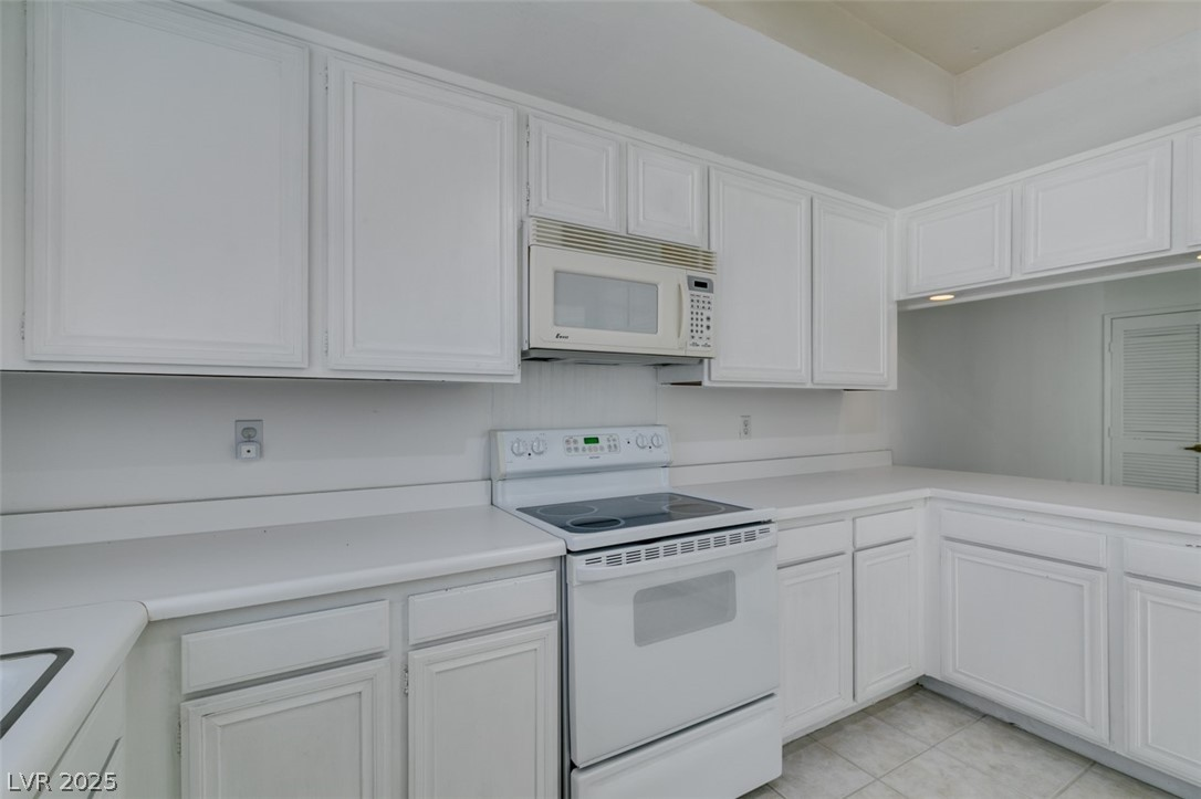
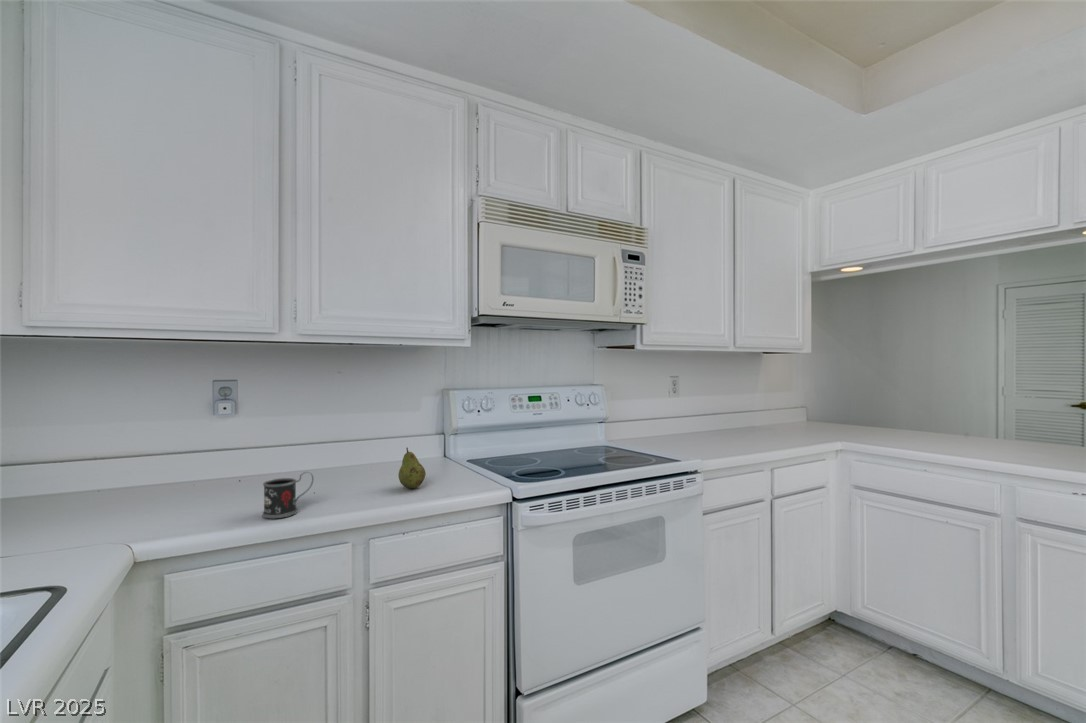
+ fruit (412, 467)
+ mug (288, 493)
